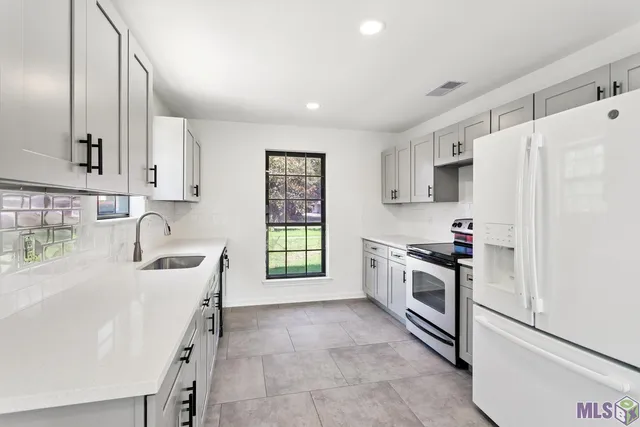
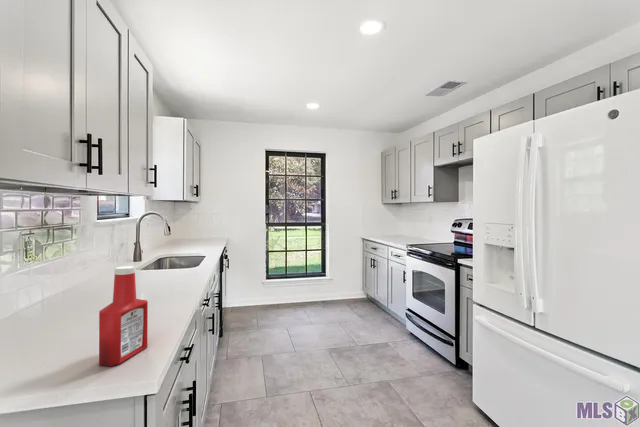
+ soap bottle (124, 310)
